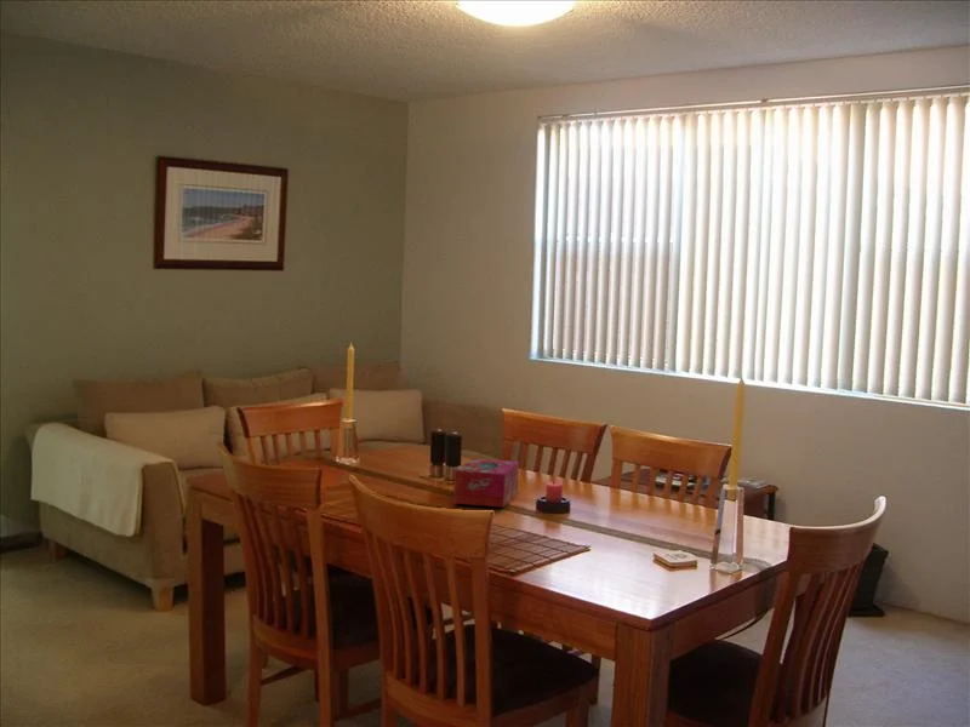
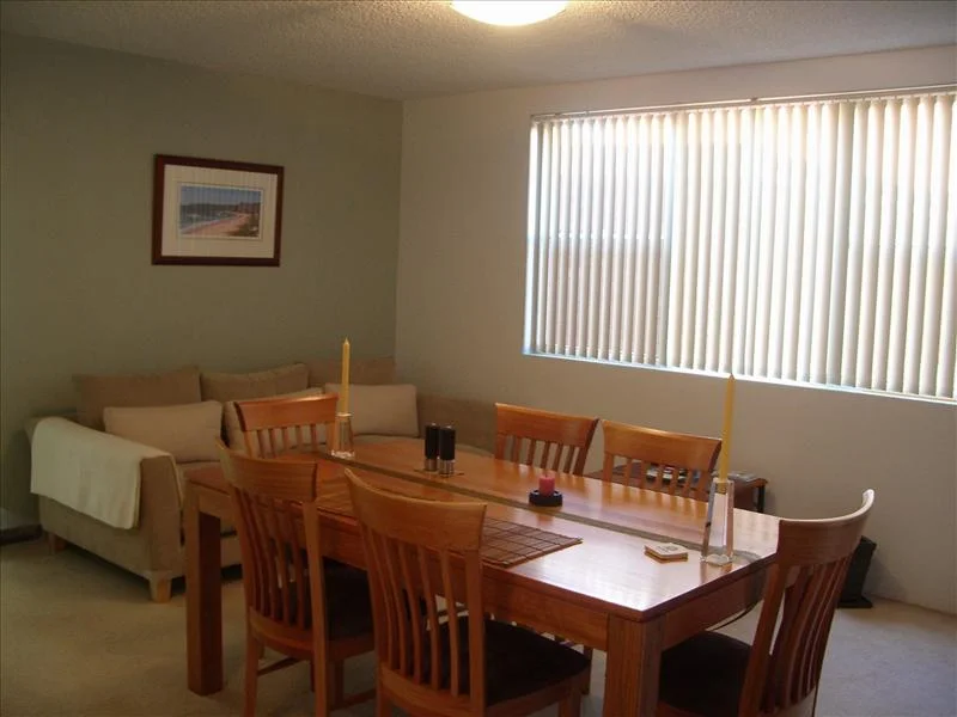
- tissue box (487, 481)
